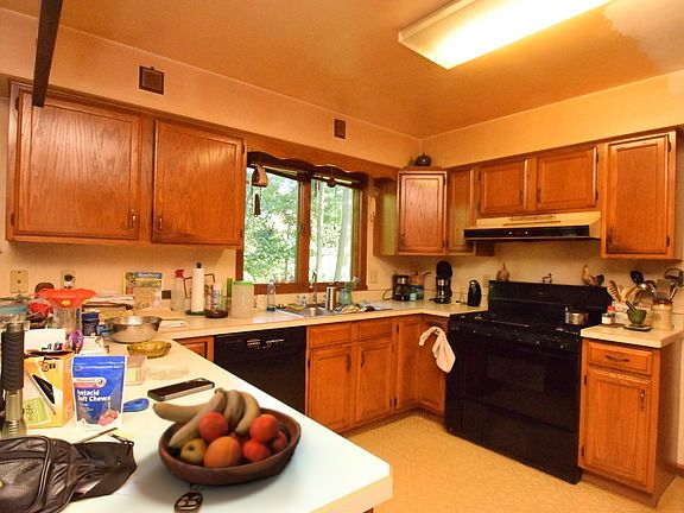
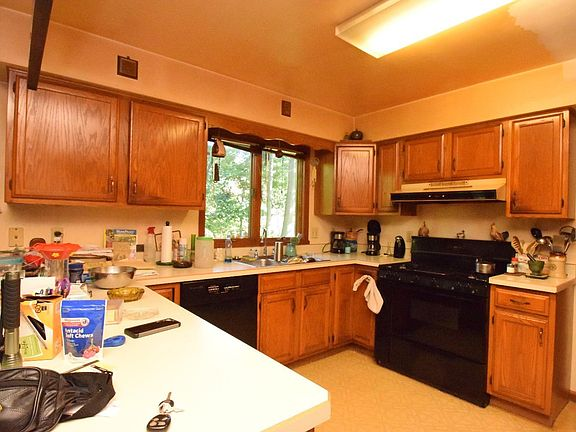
- fruit bowl (232, 426)
